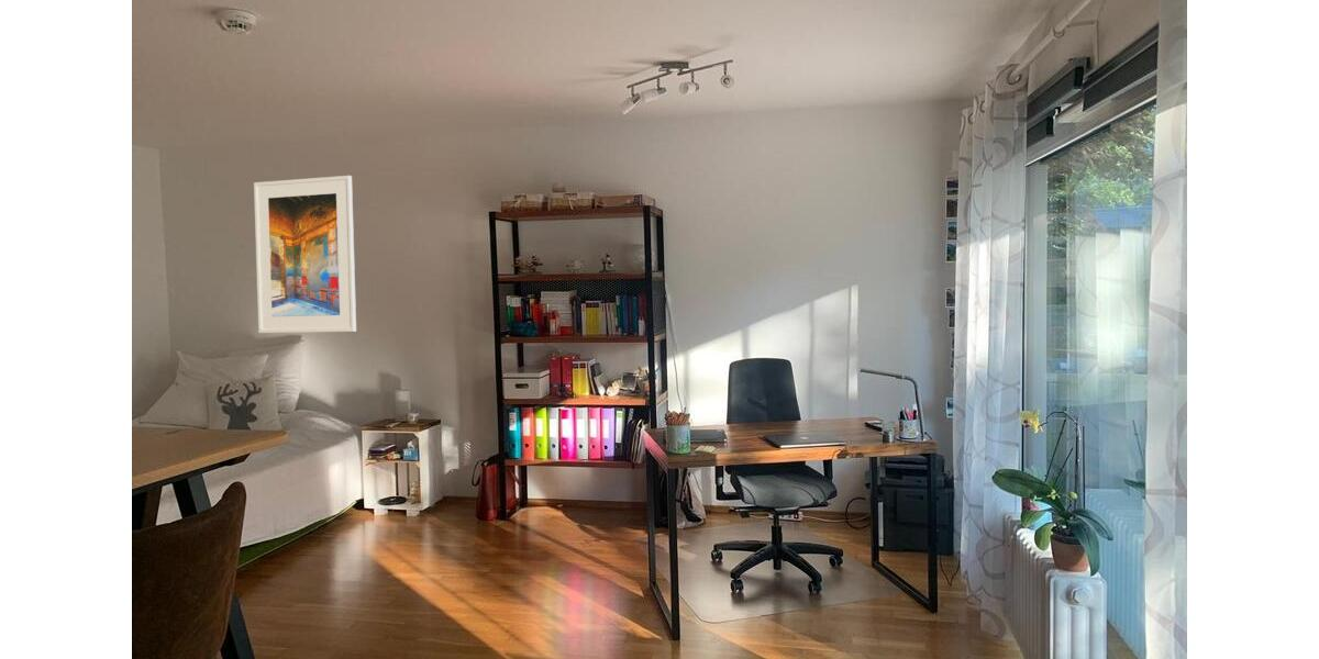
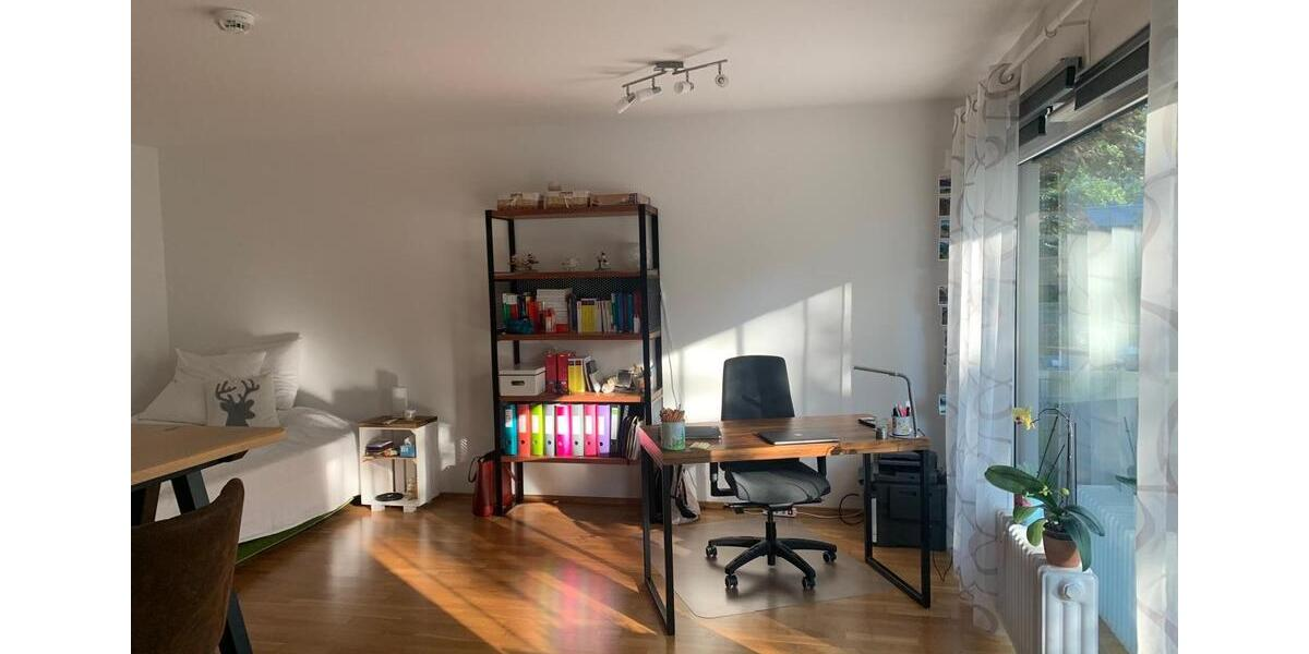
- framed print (303, 256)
